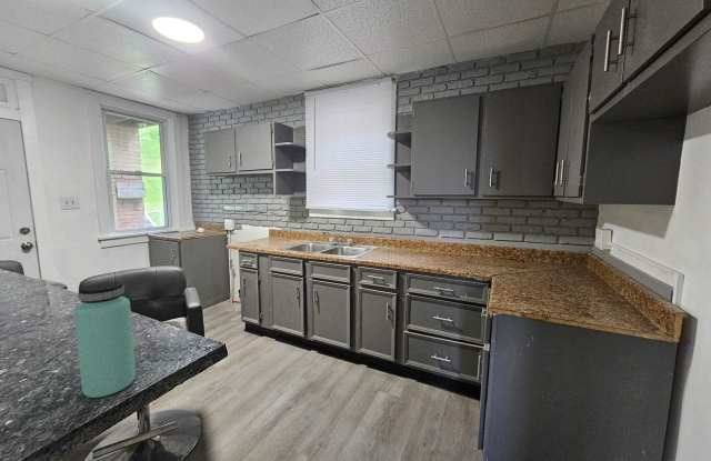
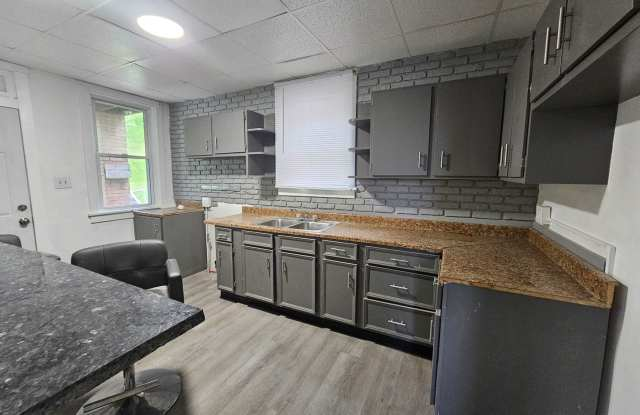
- bottle (106, 337)
